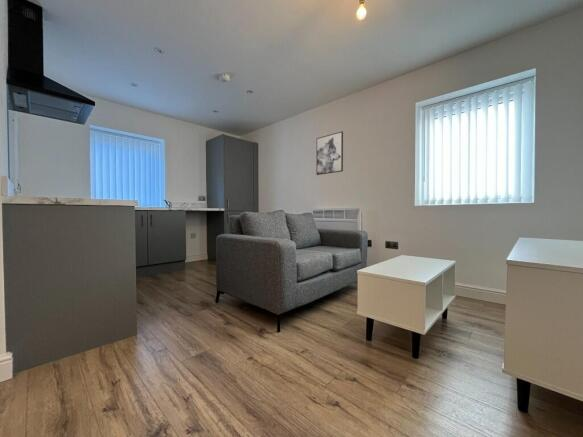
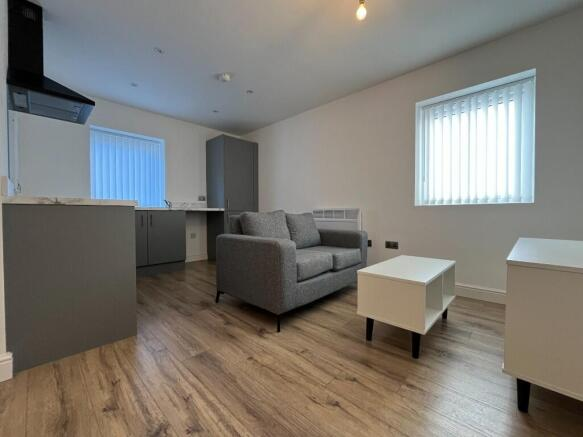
- wall art (329, 154)
